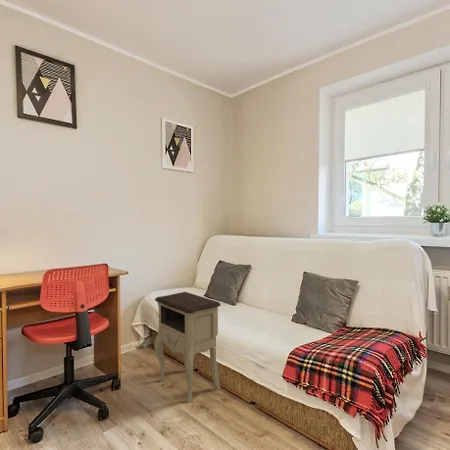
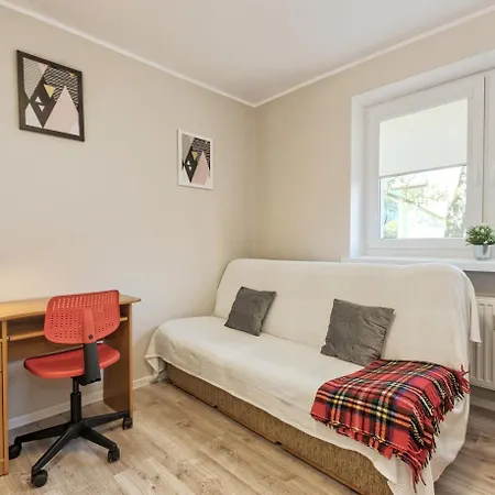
- nightstand (186, 342)
